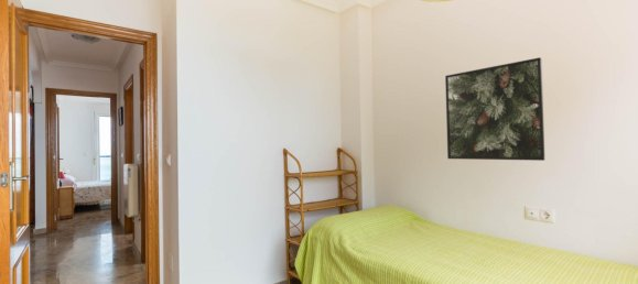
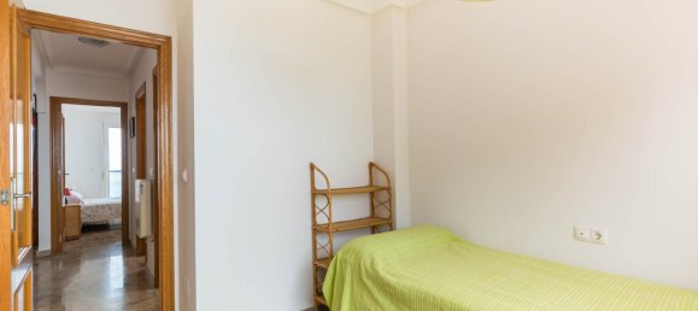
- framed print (489, 113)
